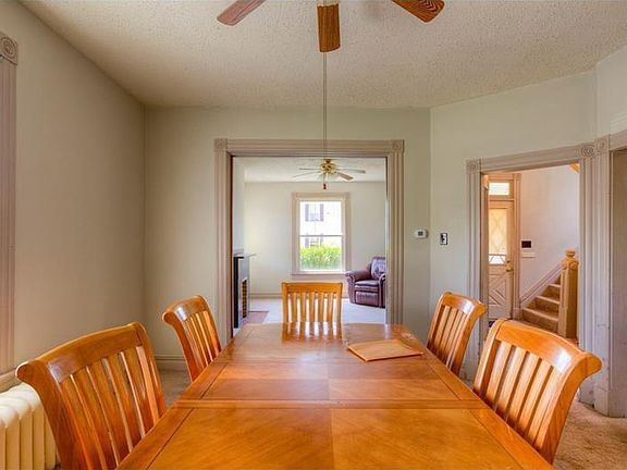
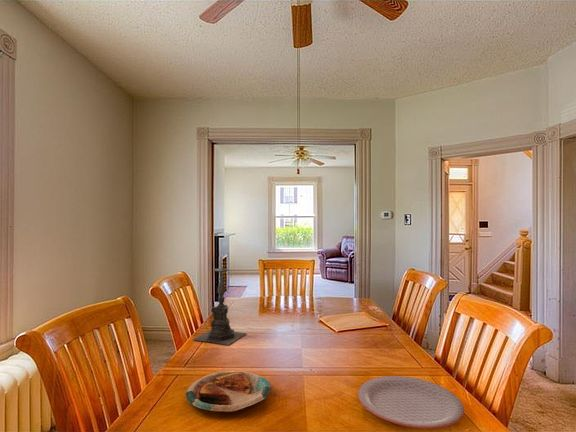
+ plate (408, 401)
+ candle holder (220, 297)
+ plate (228, 390)
